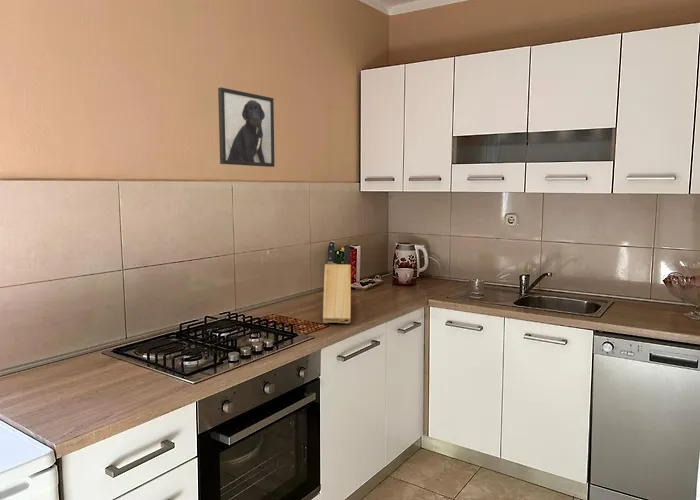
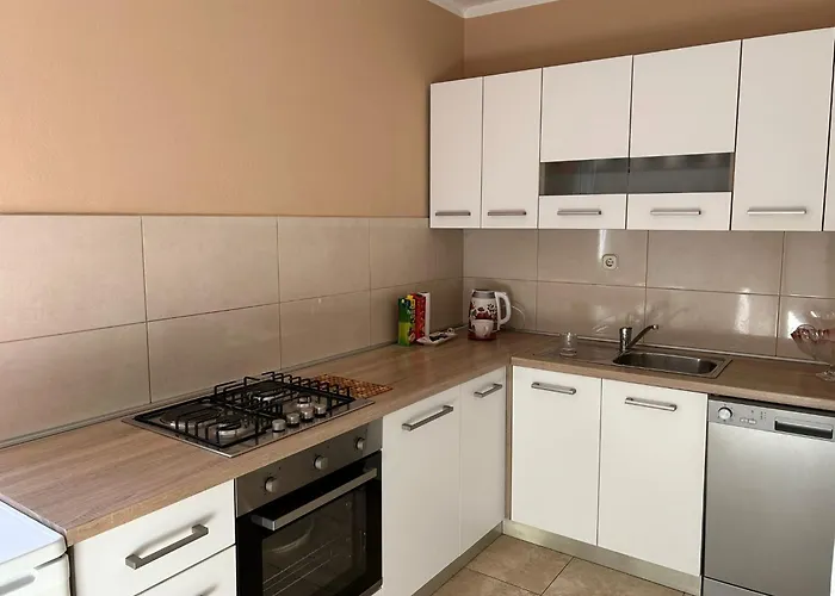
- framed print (247, 129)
- knife block (337, 279)
